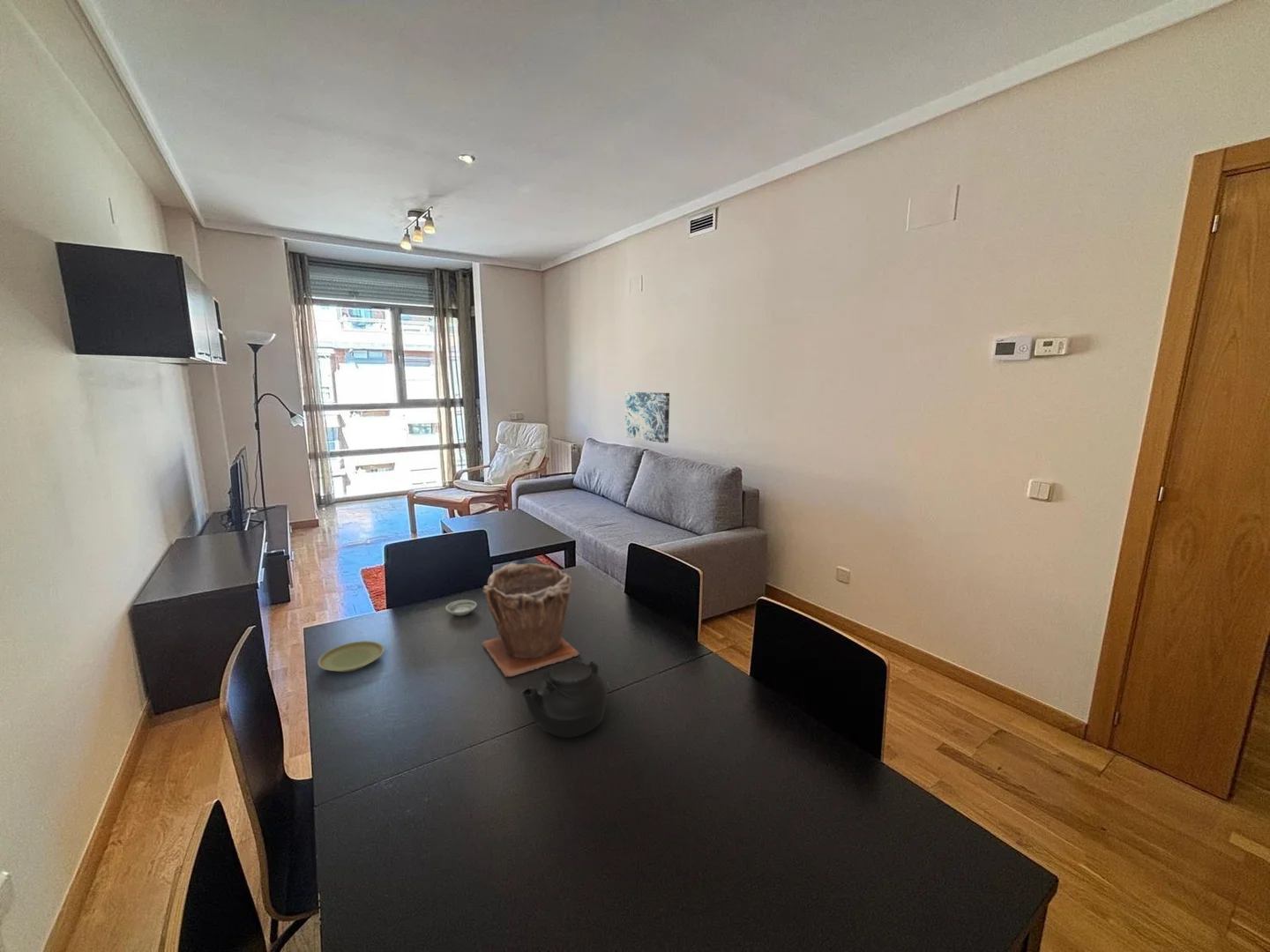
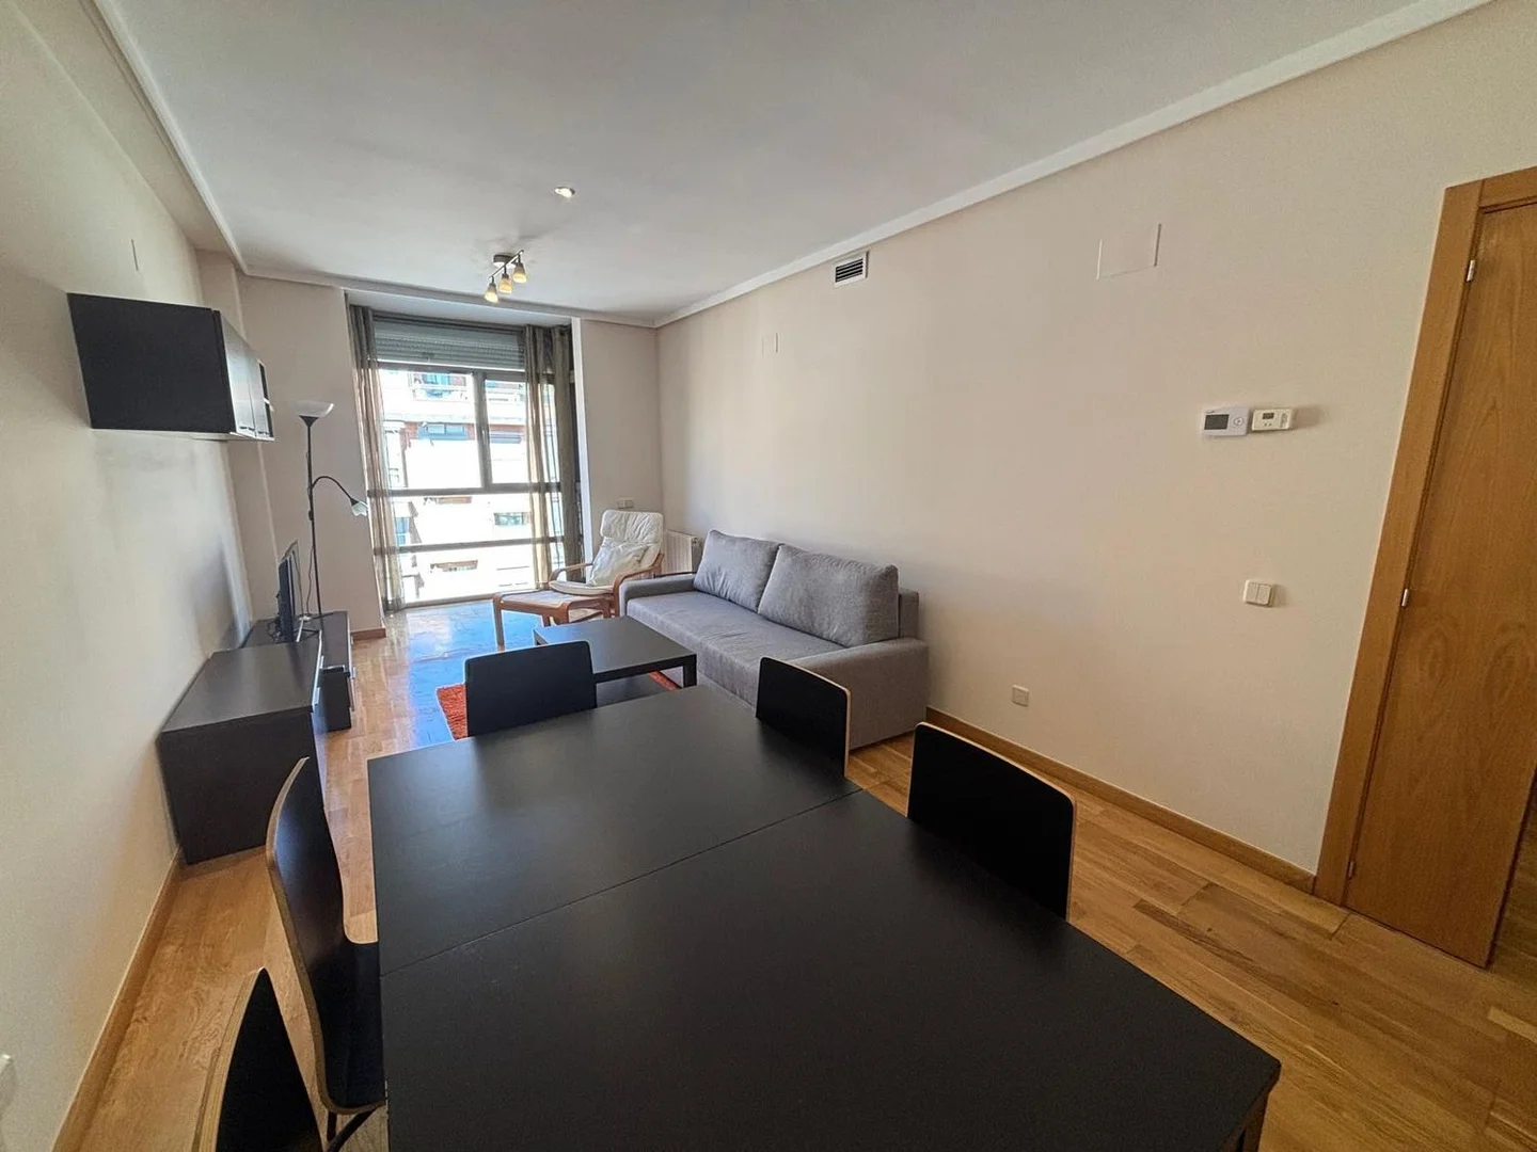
- wall art (646, 416)
- teapot (564, 701)
- plate (352, 658)
- plant pot (528, 612)
- saucer (461, 608)
